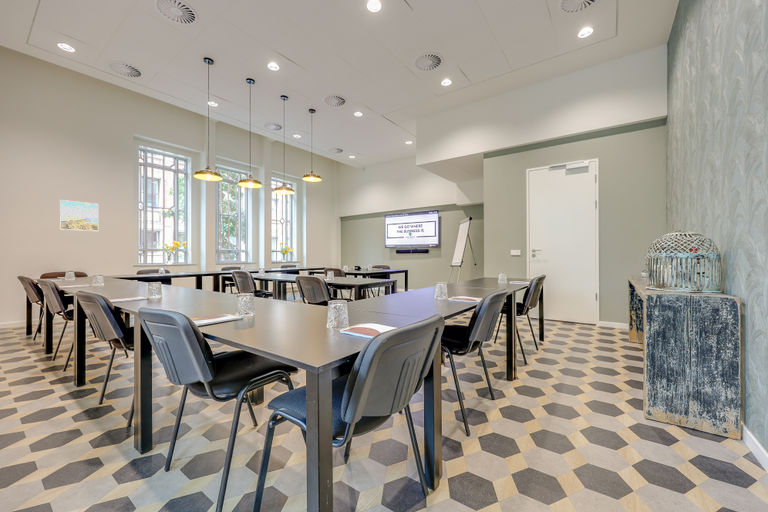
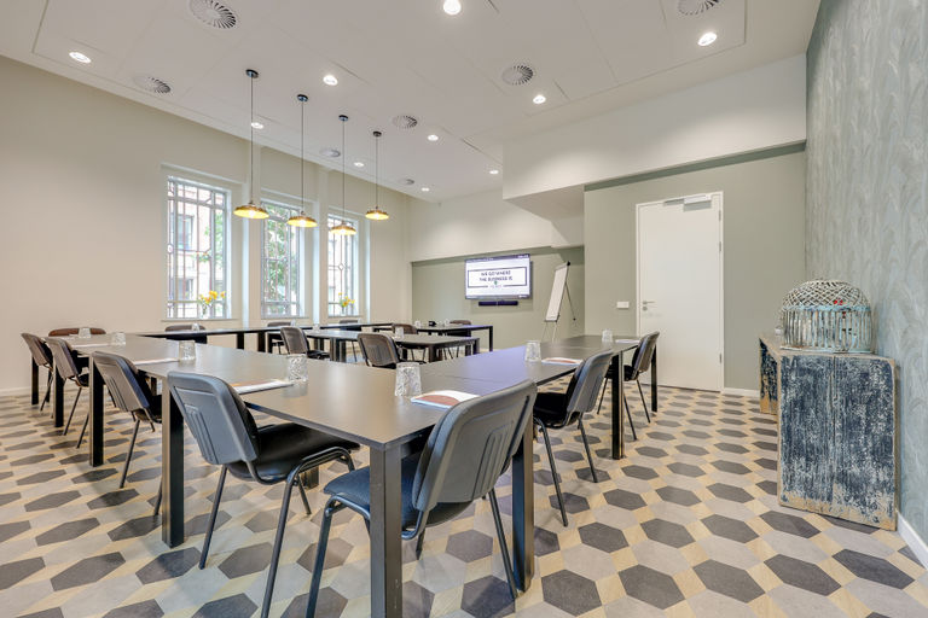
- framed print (79, 216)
